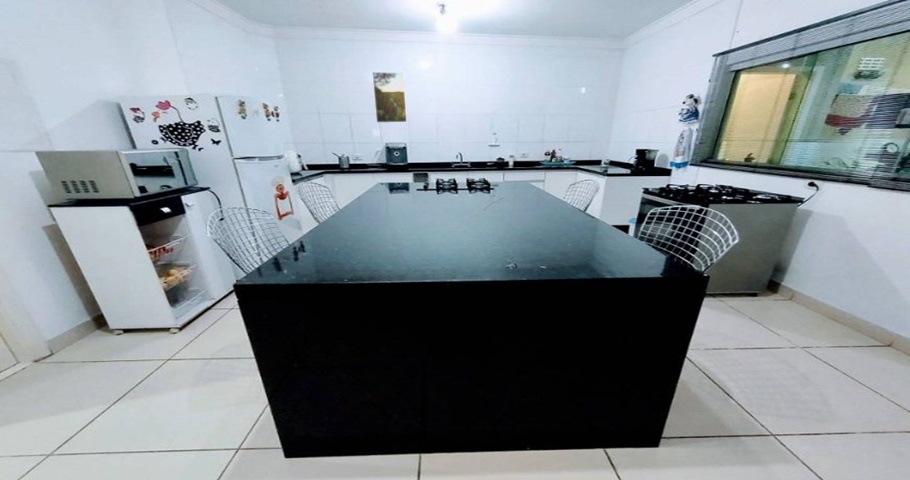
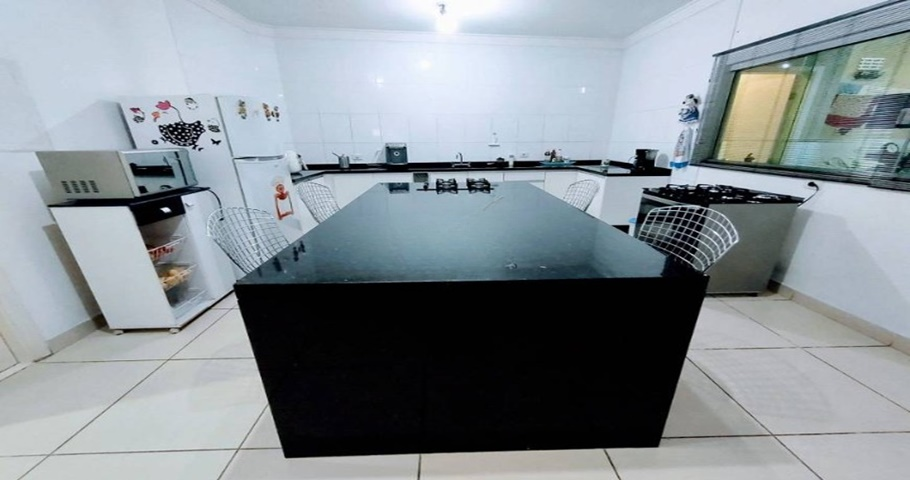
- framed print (390, 98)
